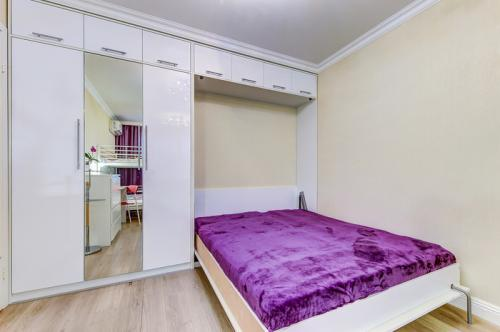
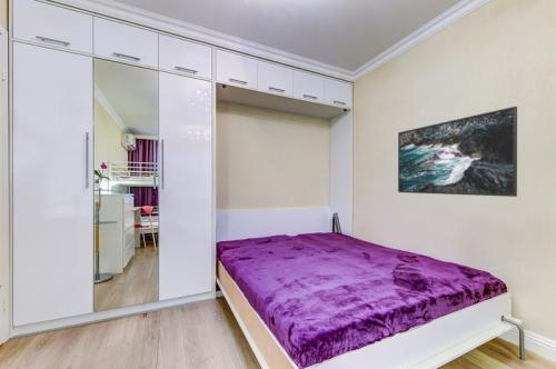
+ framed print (445, 158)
